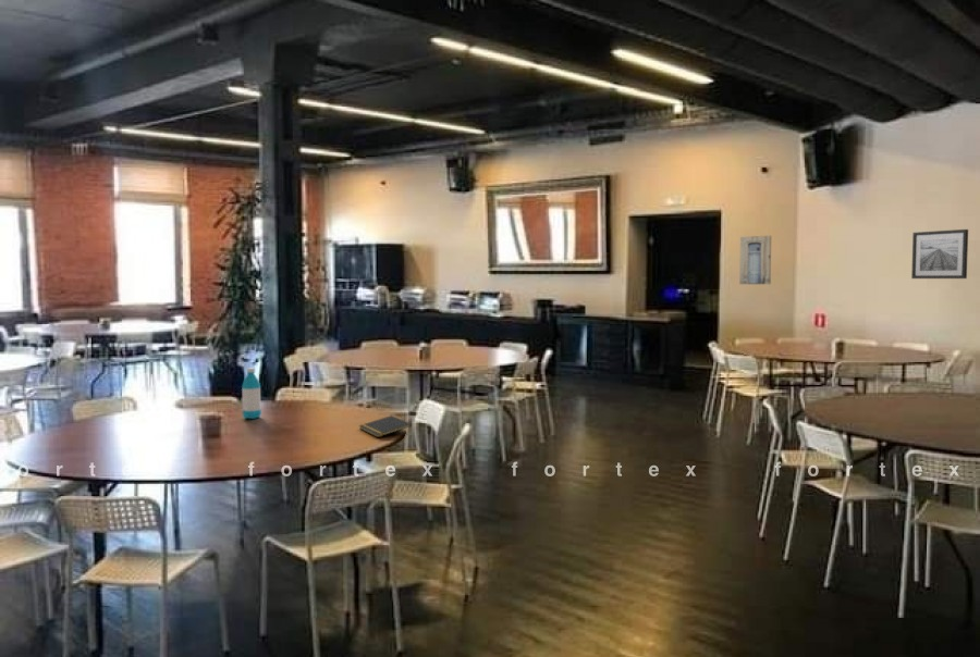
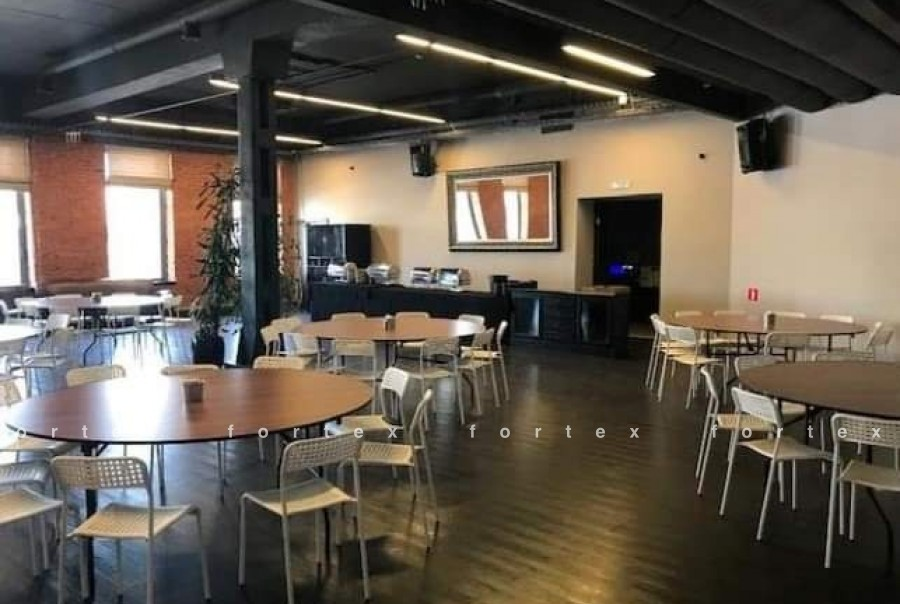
- notepad (384, 425)
- water bottle (250, 393)
- wall art (755, 260)
- wall art (939, 255)
